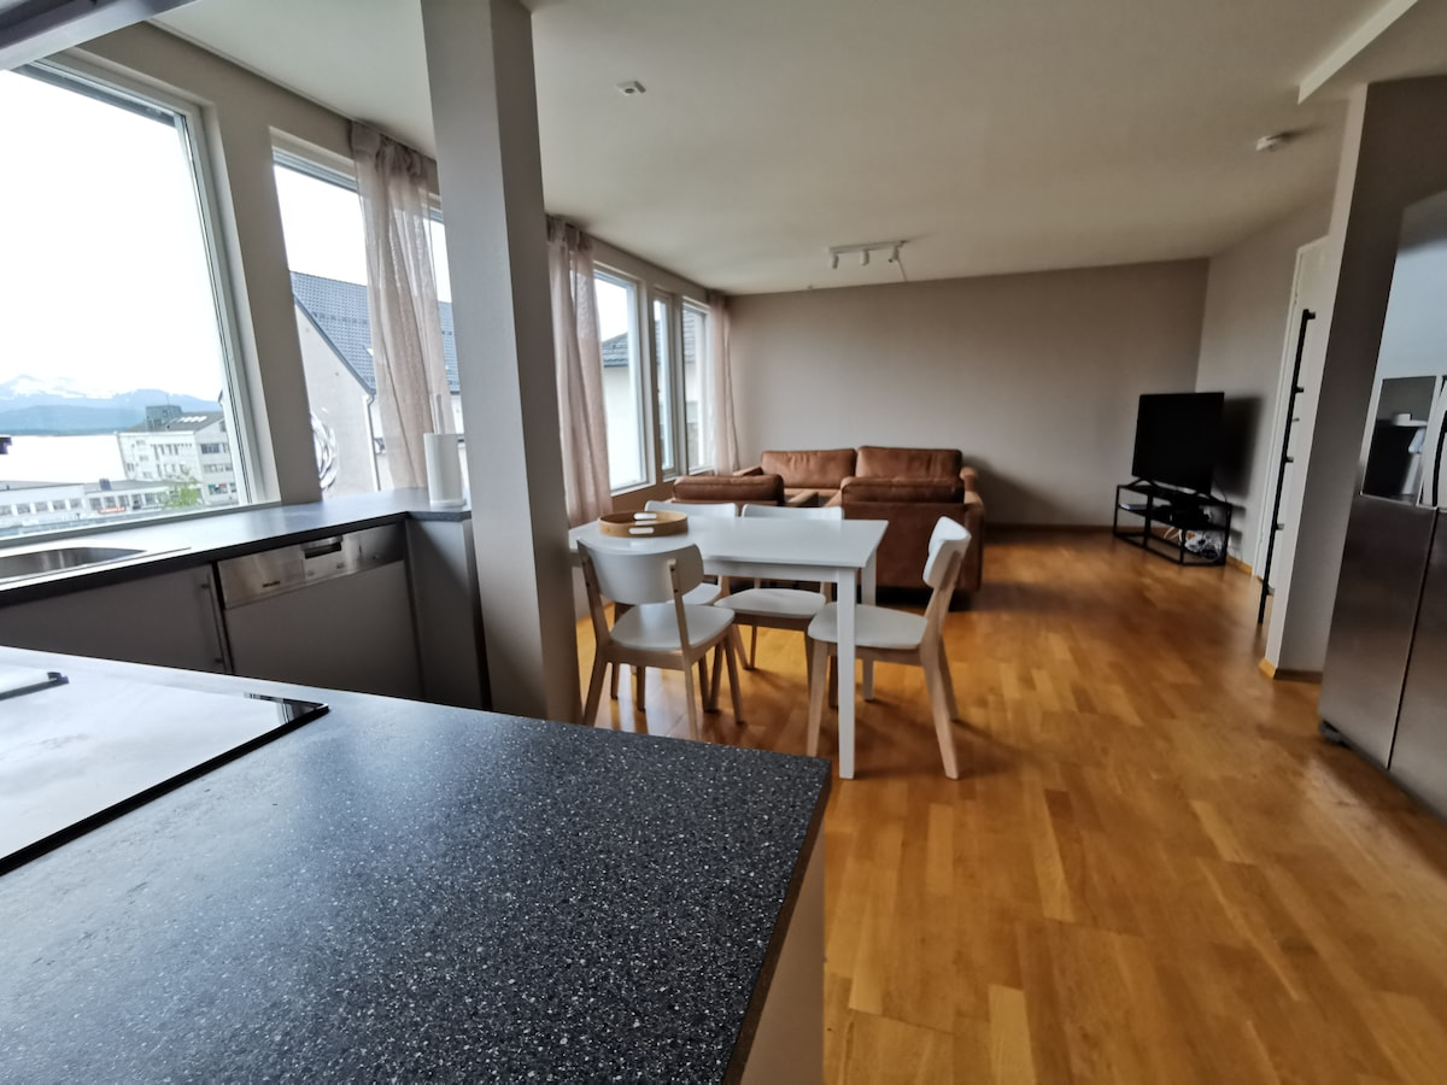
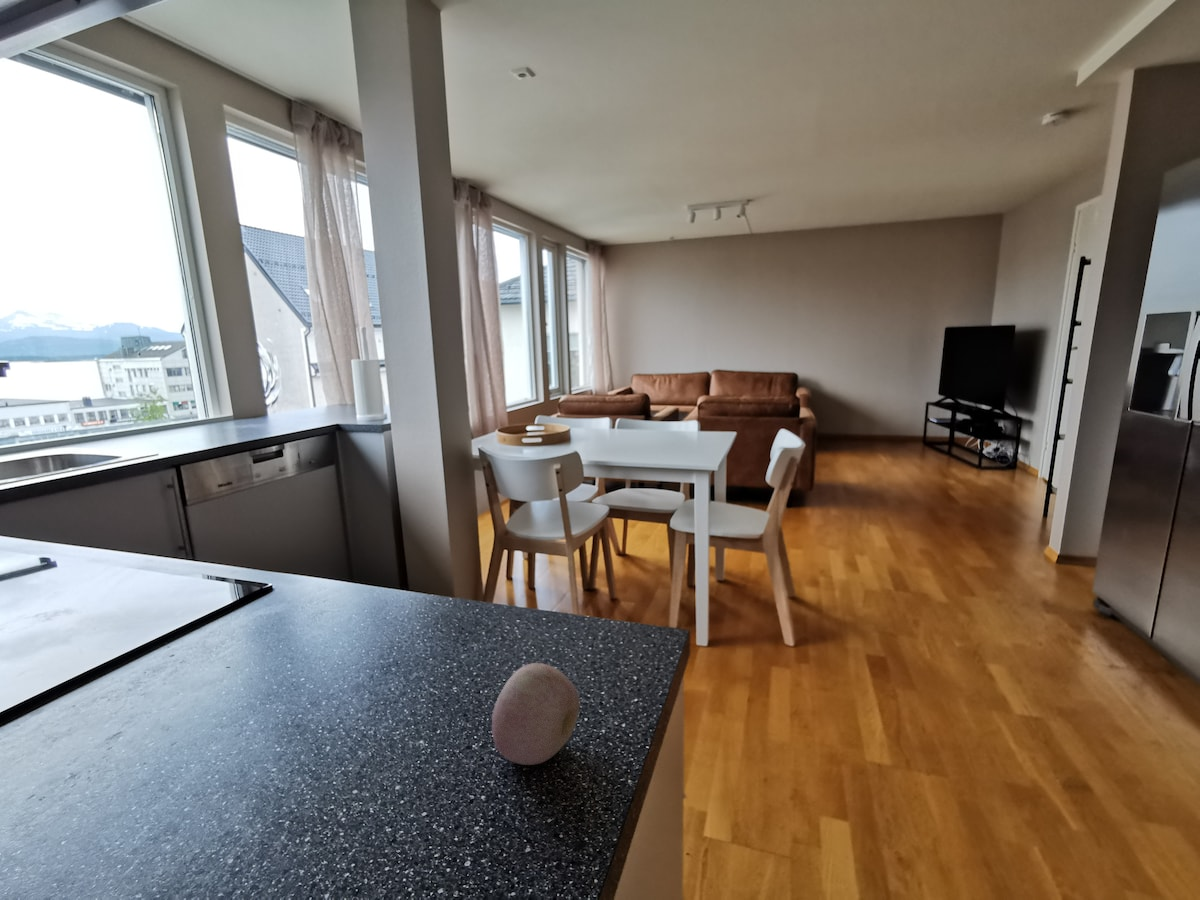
+ fruit (536, 709)
